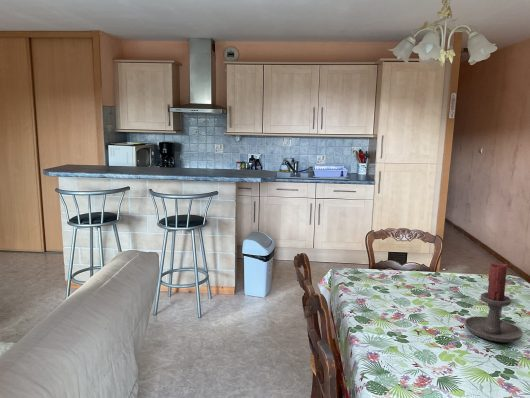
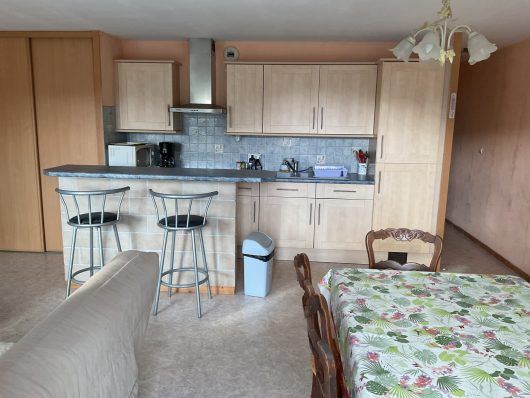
- candle holder (496, 296)
